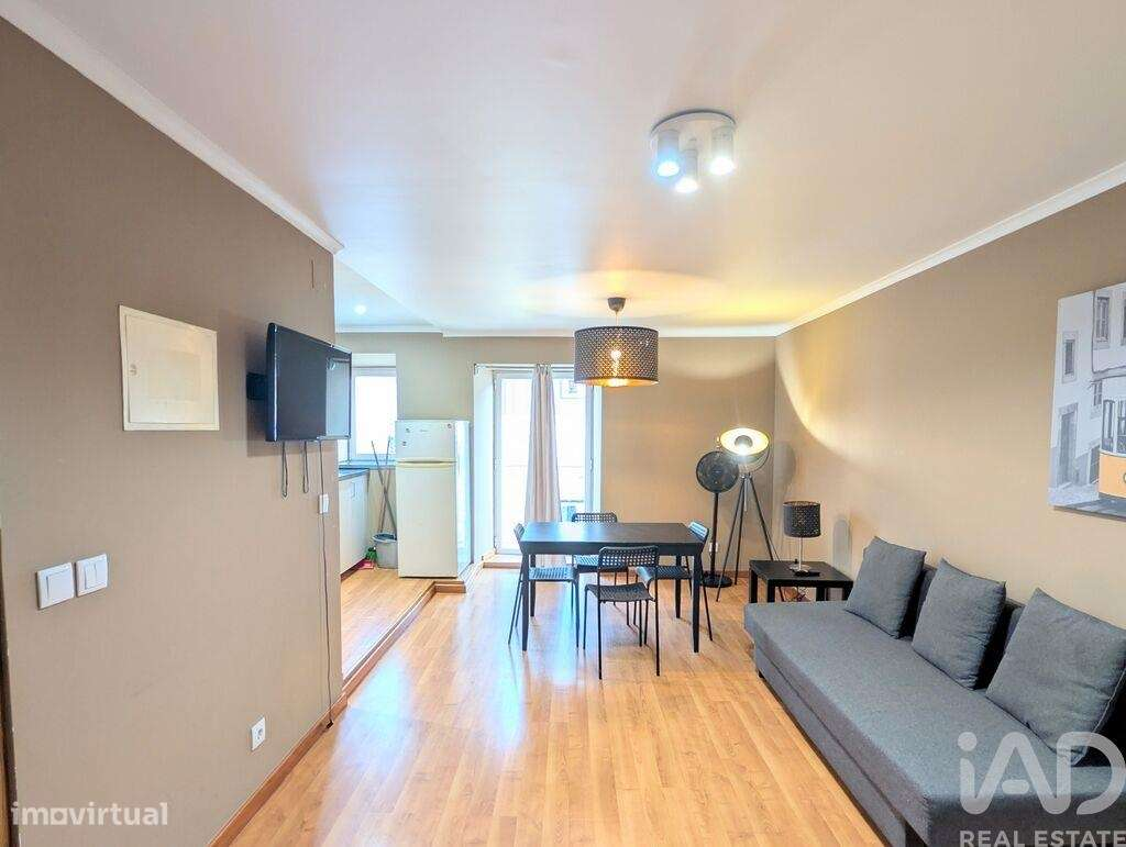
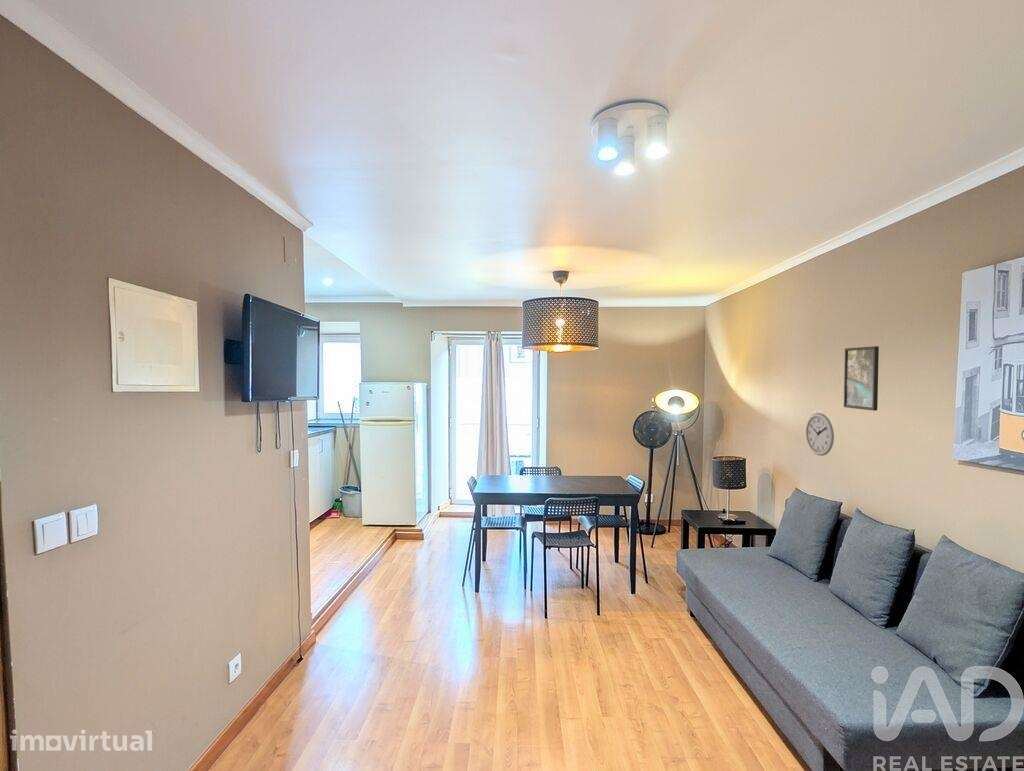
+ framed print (860, 378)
+ wall clock (818, 434)
